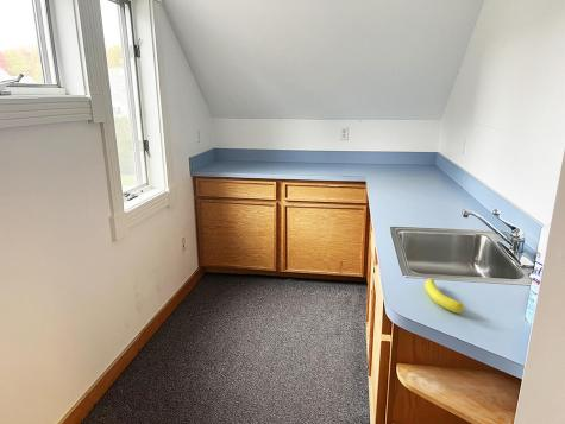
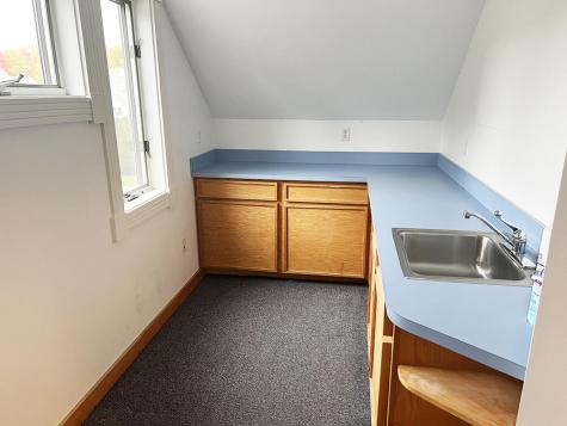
- banana (440, 293)
